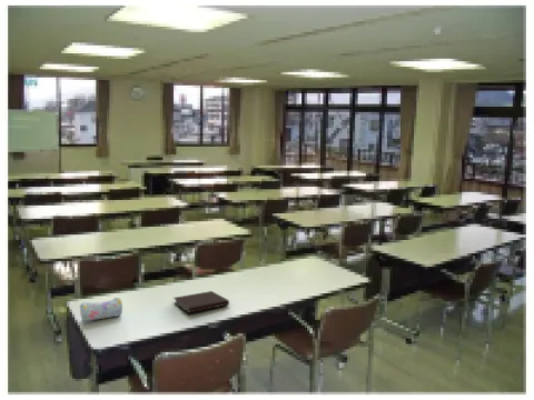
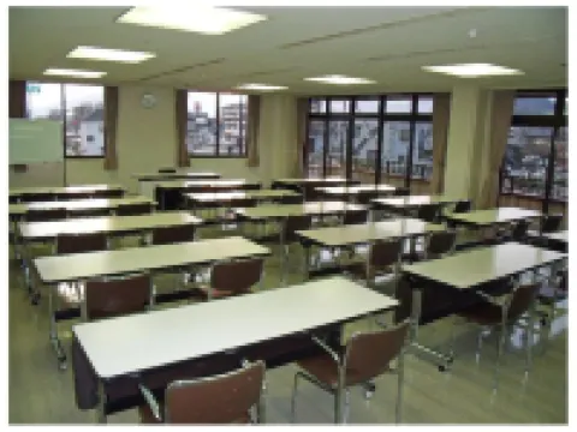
- notebook (200, 301)
- pencil case (101, 309)
